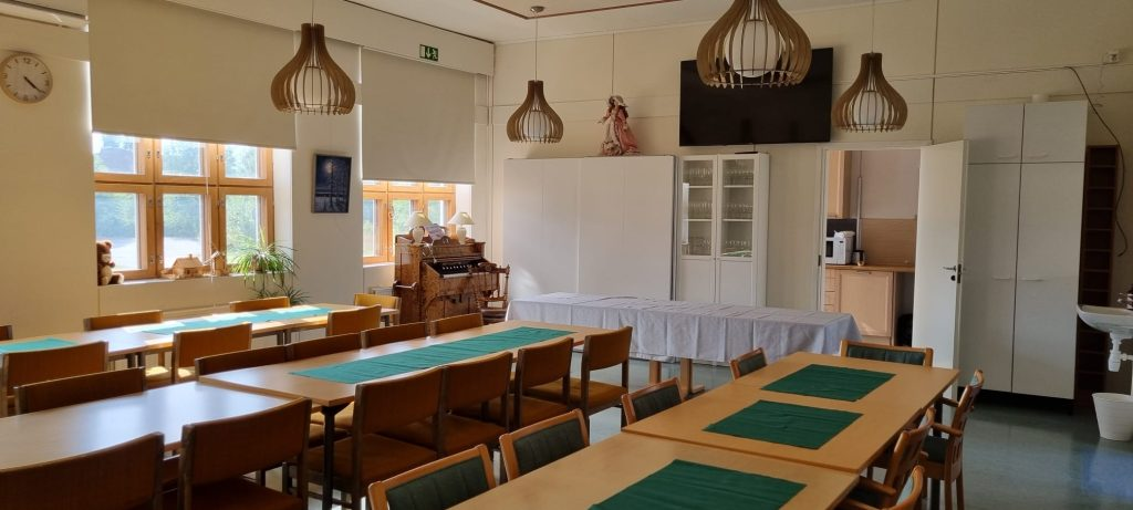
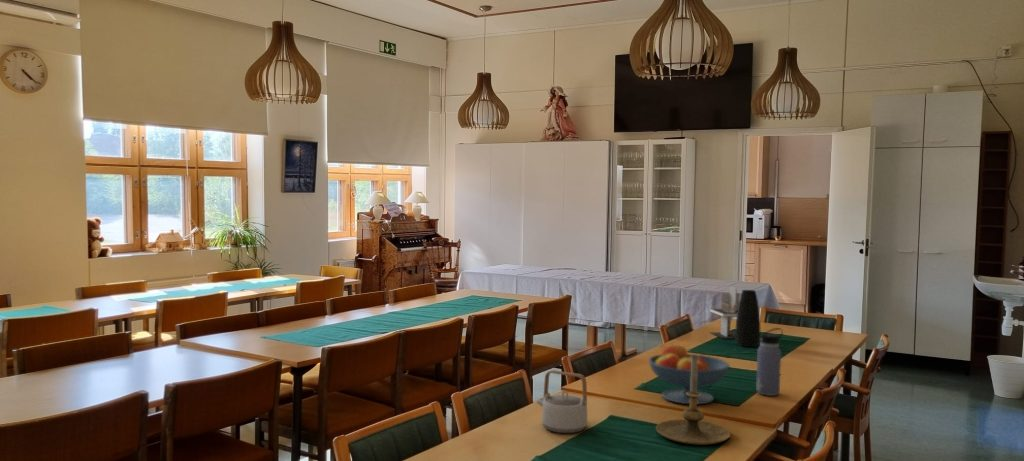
+ candle holder (693, 394)
+ teapot (561, 399)
+ napkin holder (733, 311)
+ water bottle (769, 360)
+ fruit bowl (688, 373)
+ vase (748, 317)
